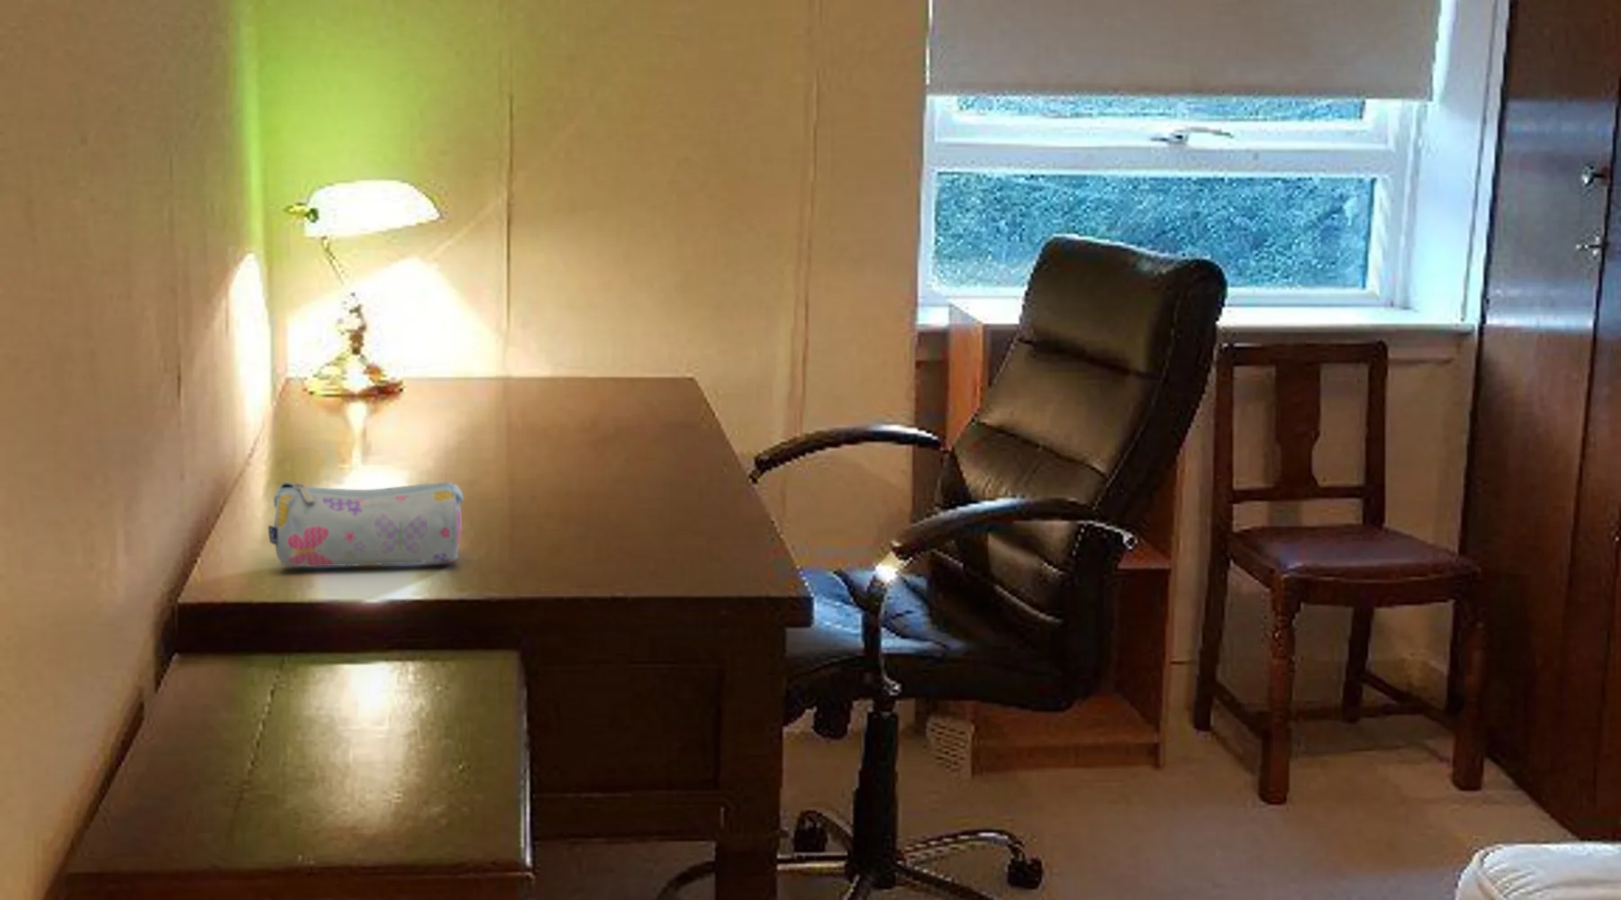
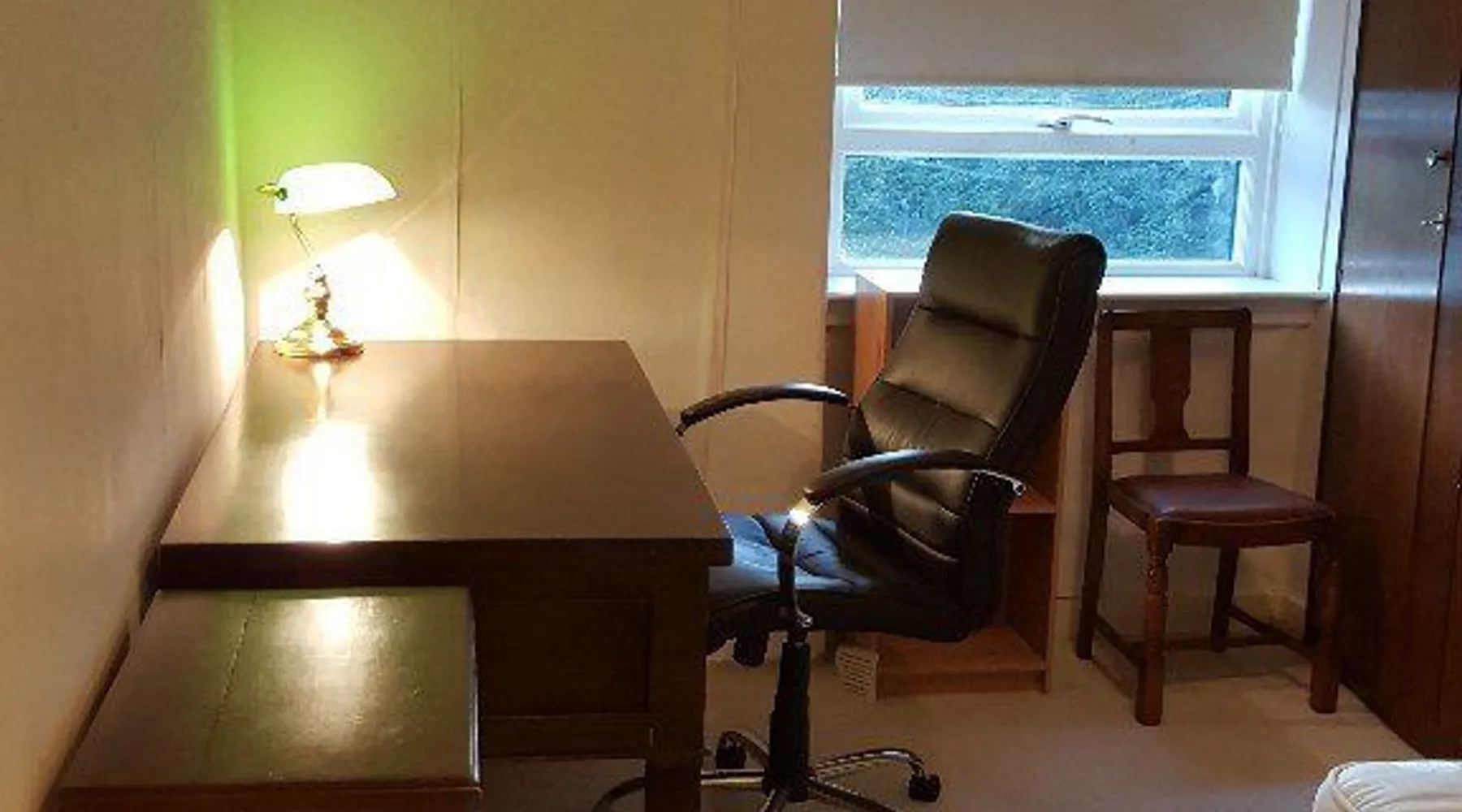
- pencil case (368, 522)
